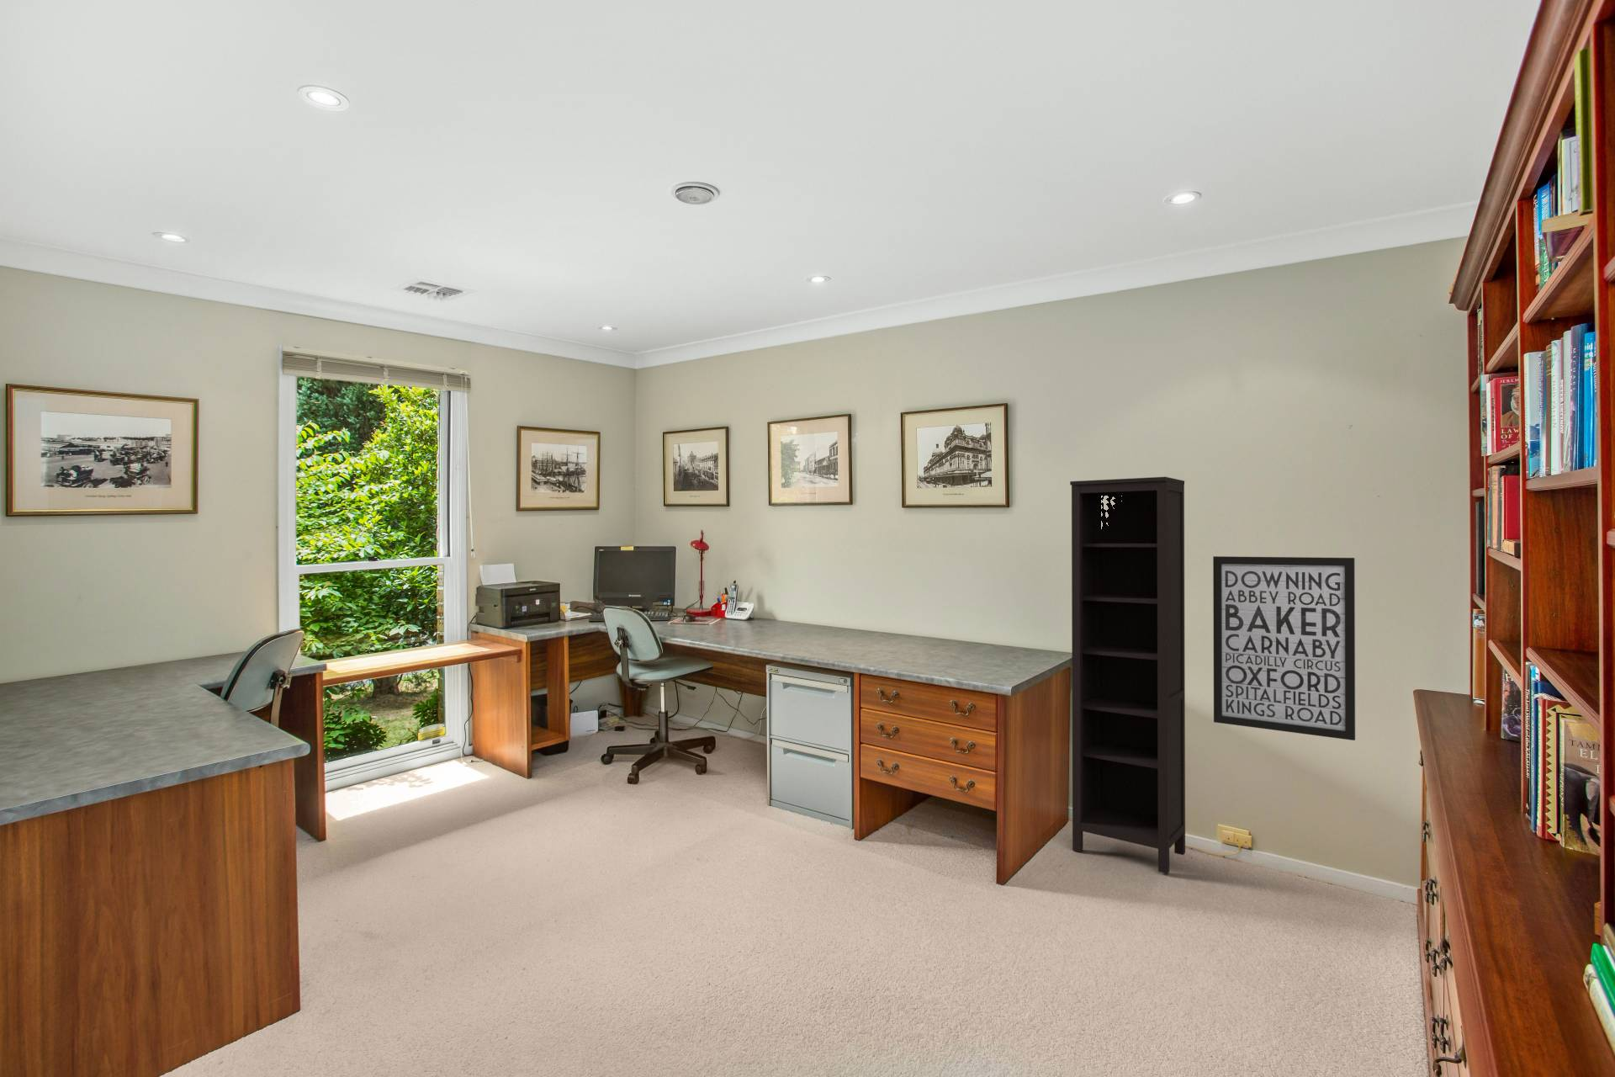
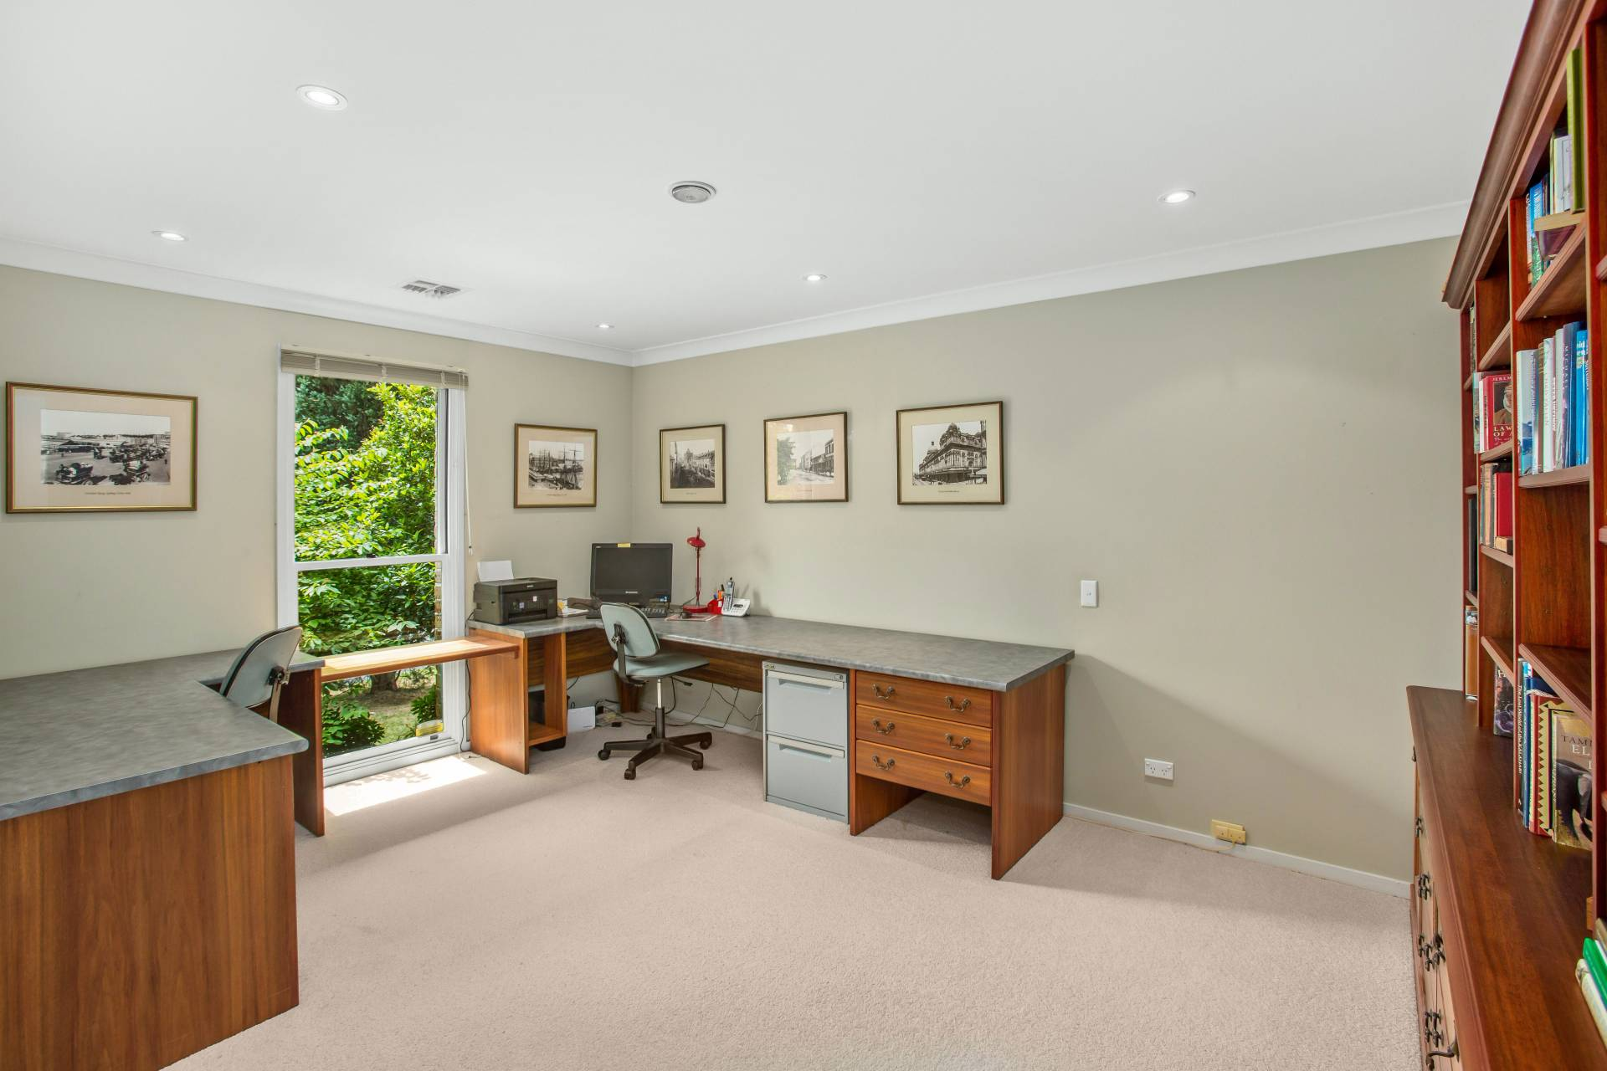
- wall art (1280, 644)
- bookcase (1128, 666)
